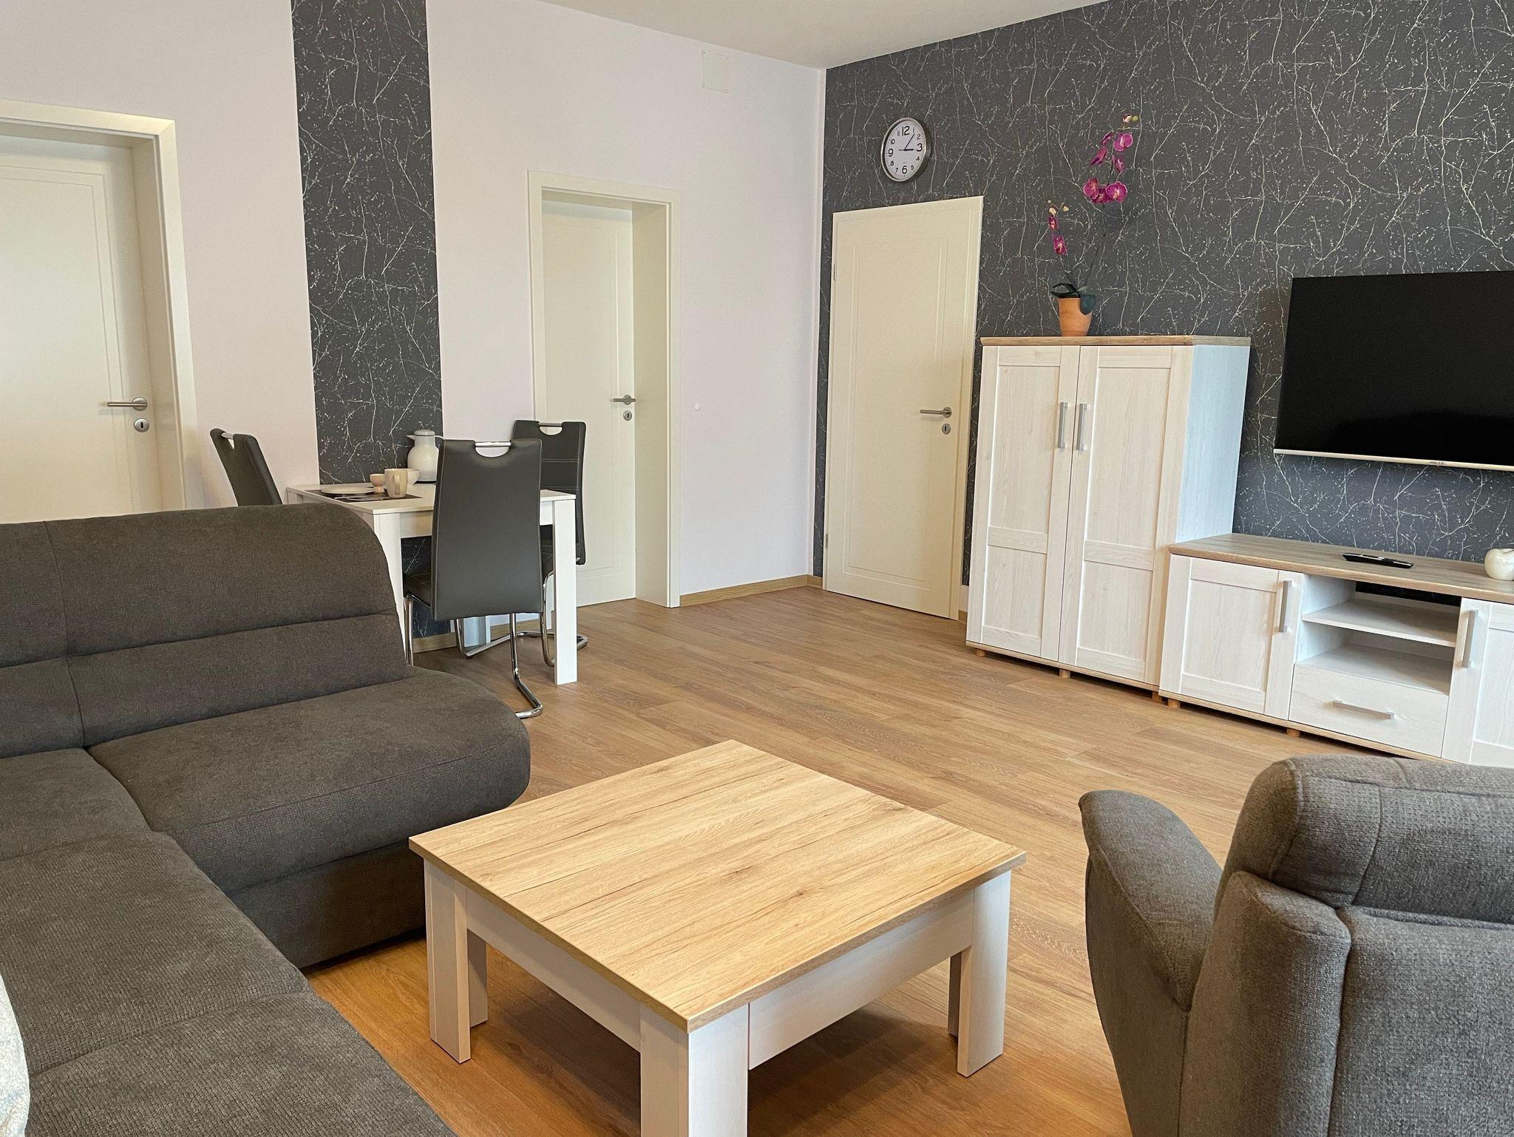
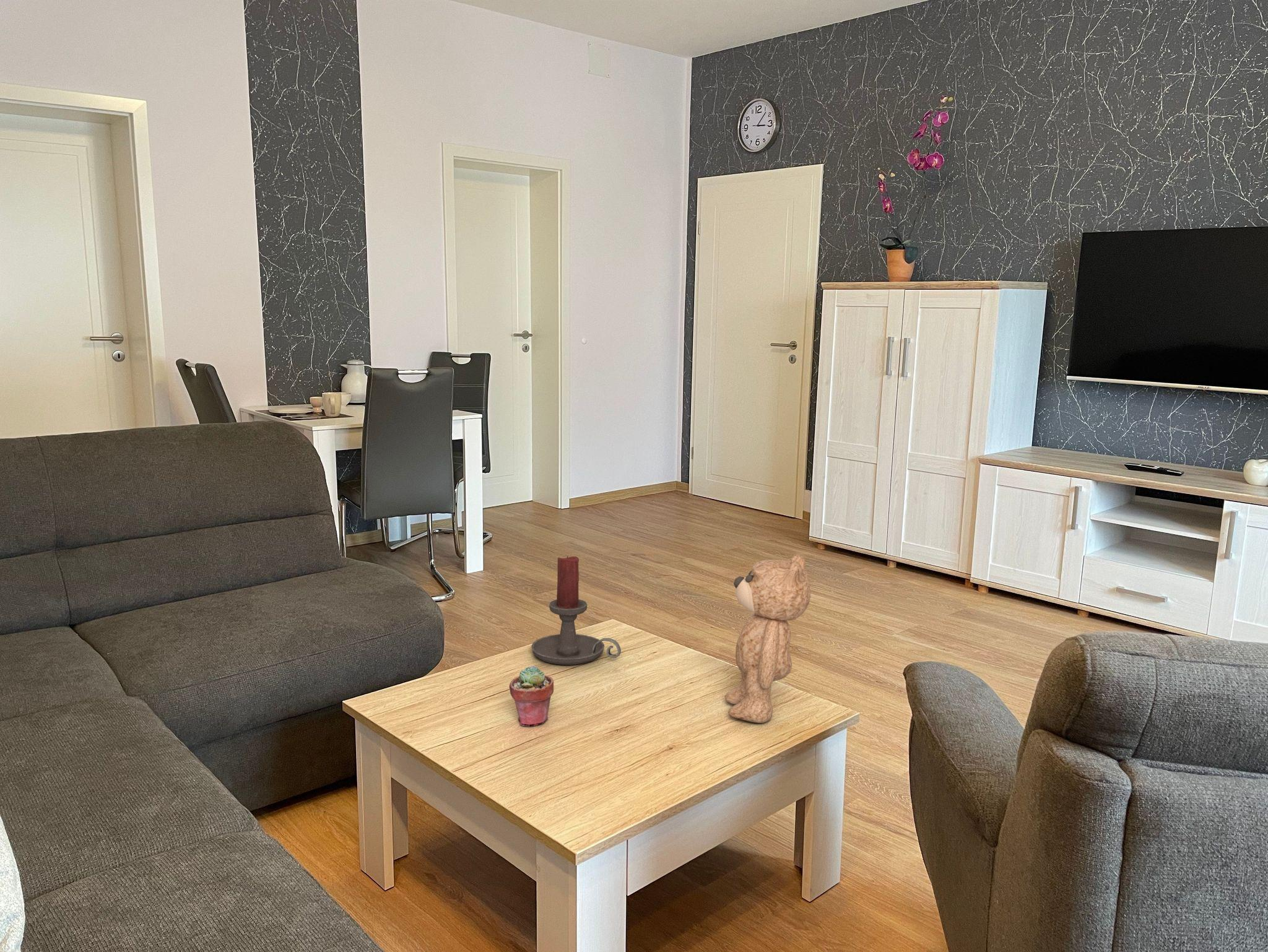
+ potted succulent (532, 693)
+ candle holder (578, 607)
+ teddy bear (768, 634)
